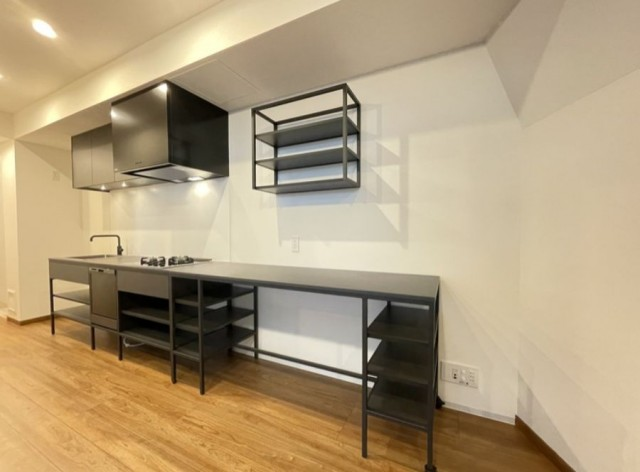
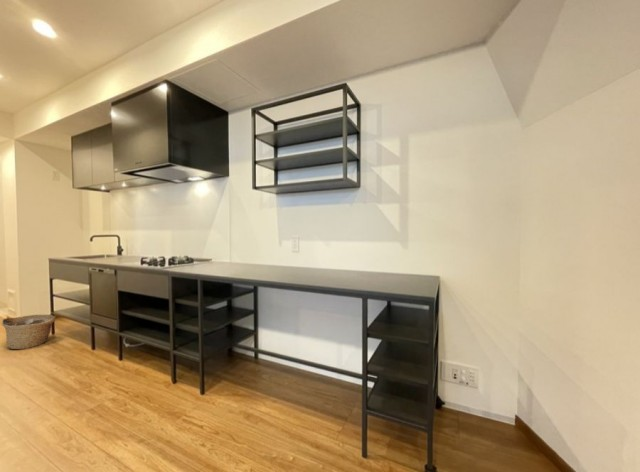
+ basket (30, 330)
